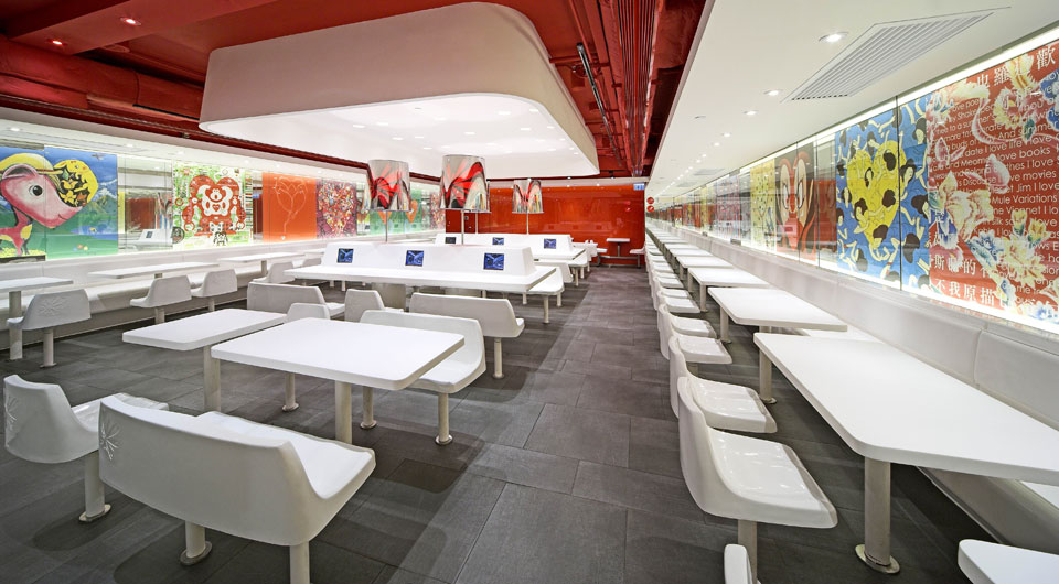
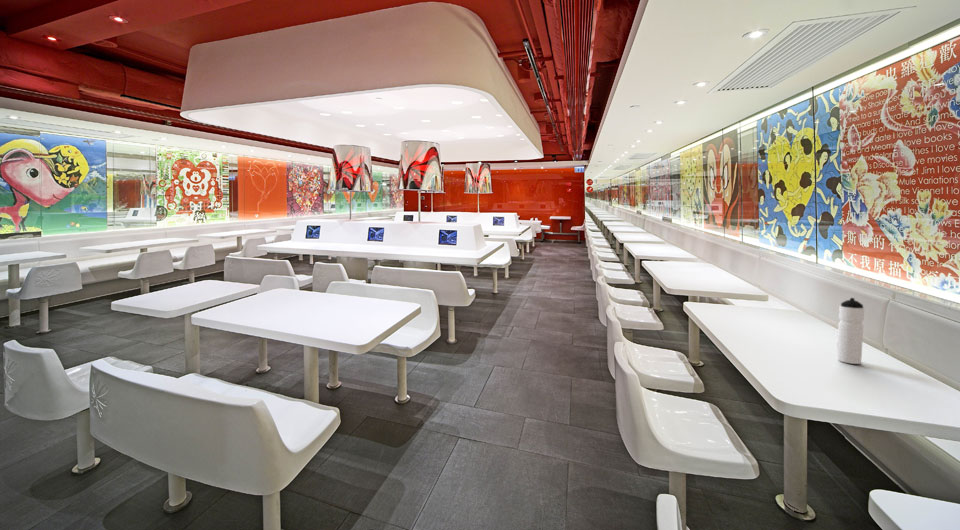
+ water bottle (850, 329)
